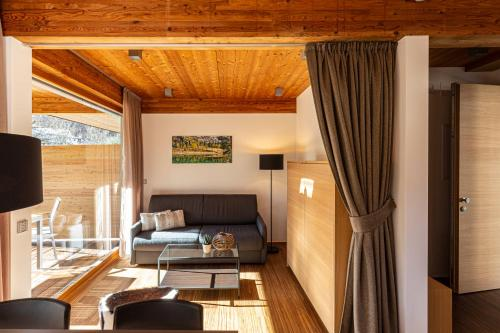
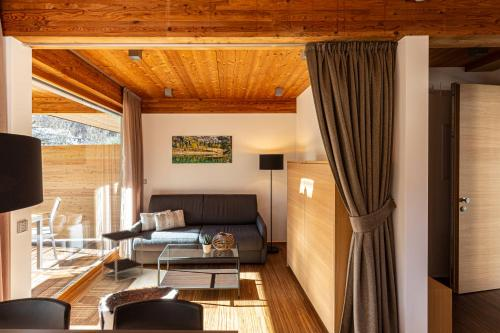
+ side table (124, 258)
